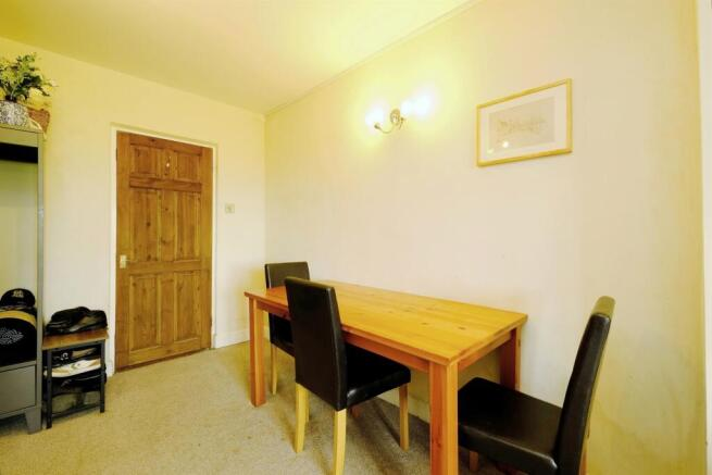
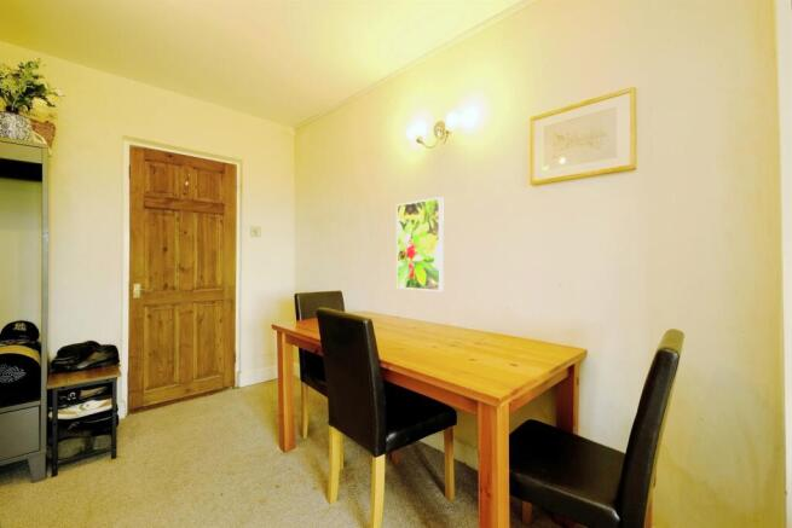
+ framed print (418, 245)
